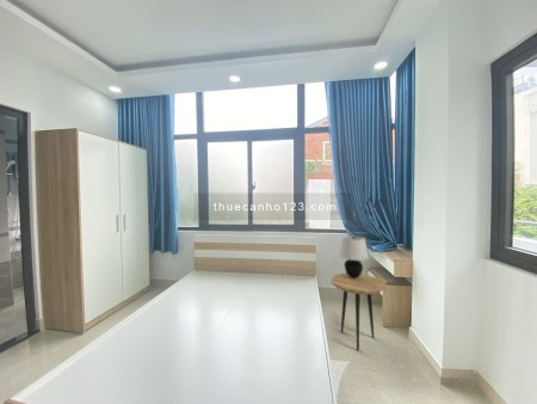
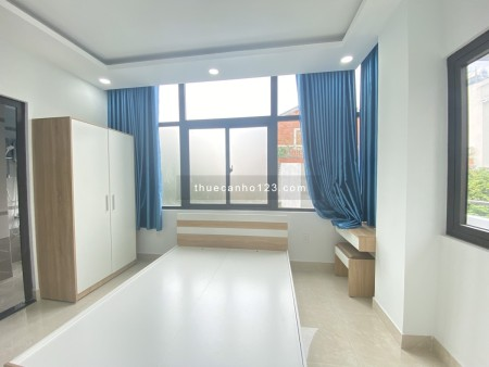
- table lamp (353, 257)
- side table (357, 310)
